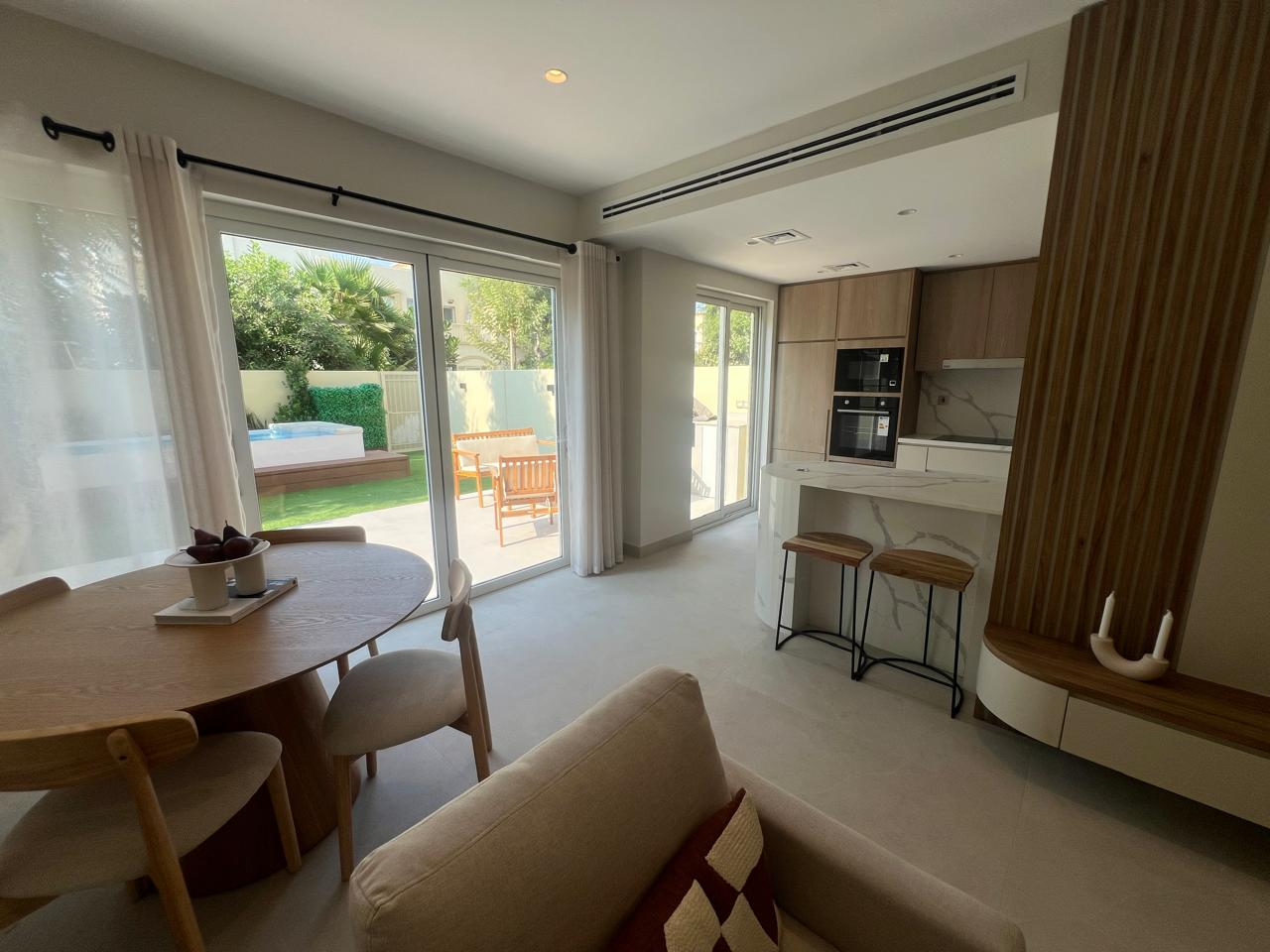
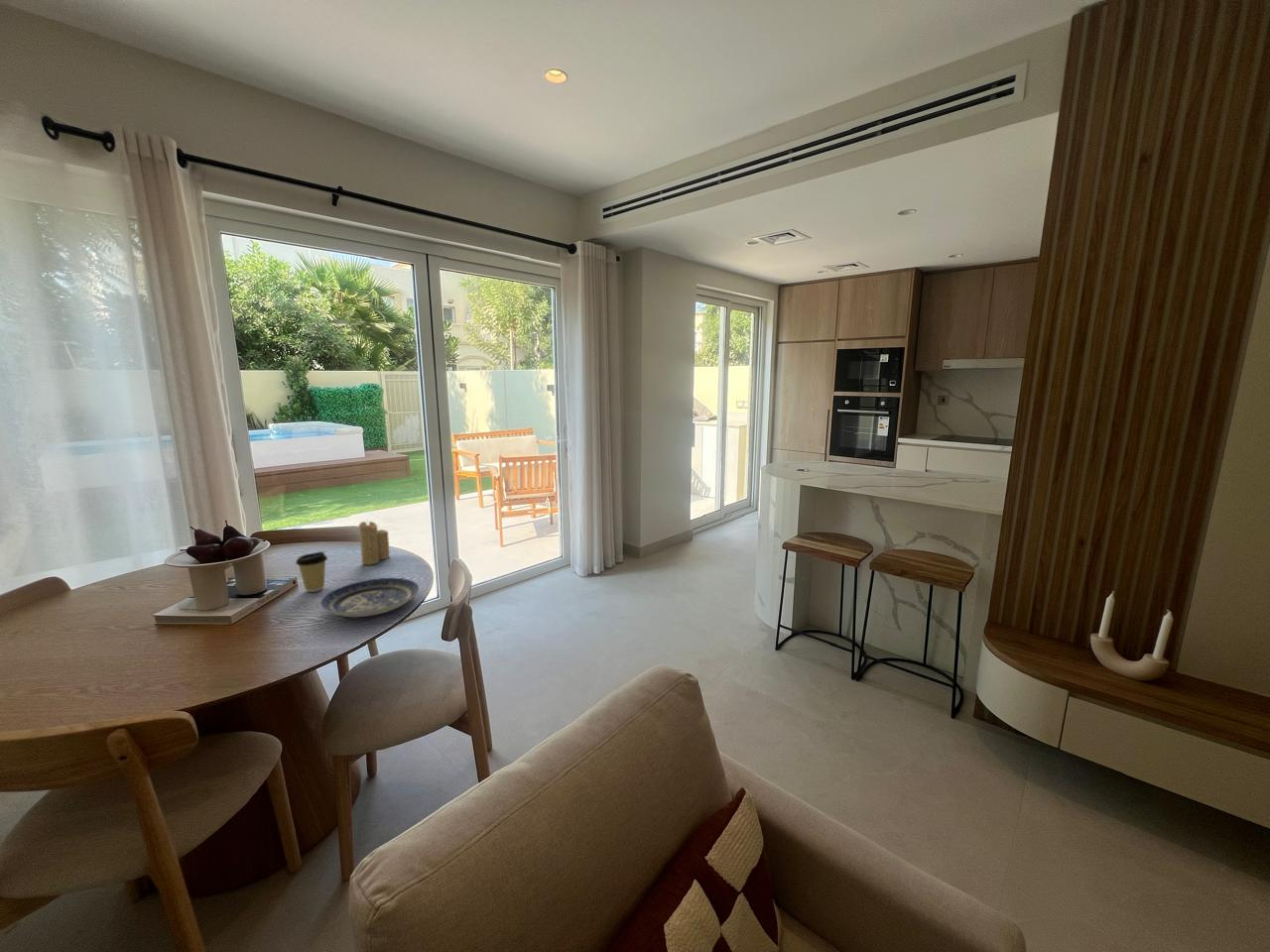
+ plate (371, 599)
+ candle (374, 537)
+ coffee cup (313, 571)
